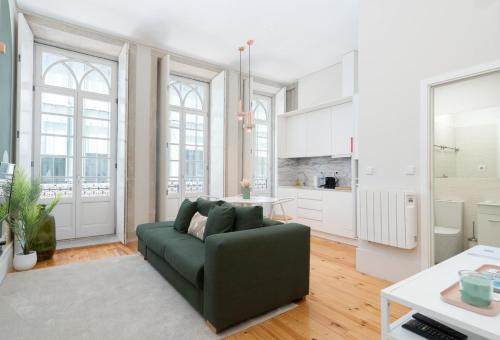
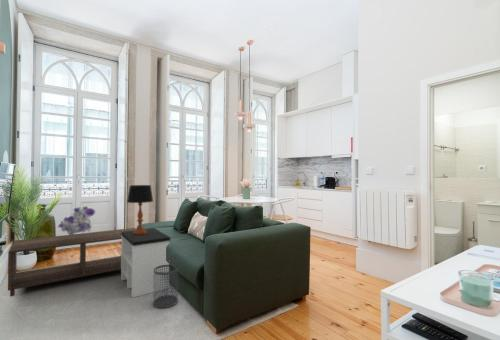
+ bouquet (81, 221)
+ side table (144, 259)
+ wastebasket (165, 284)
+ coffee table (82, 256)
+ table lamp (140, 209)
